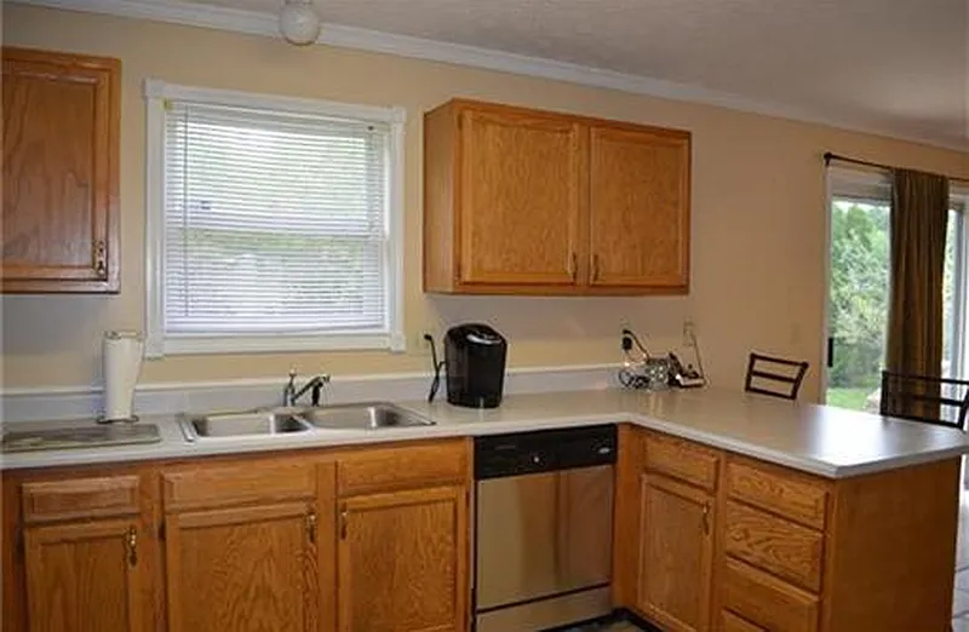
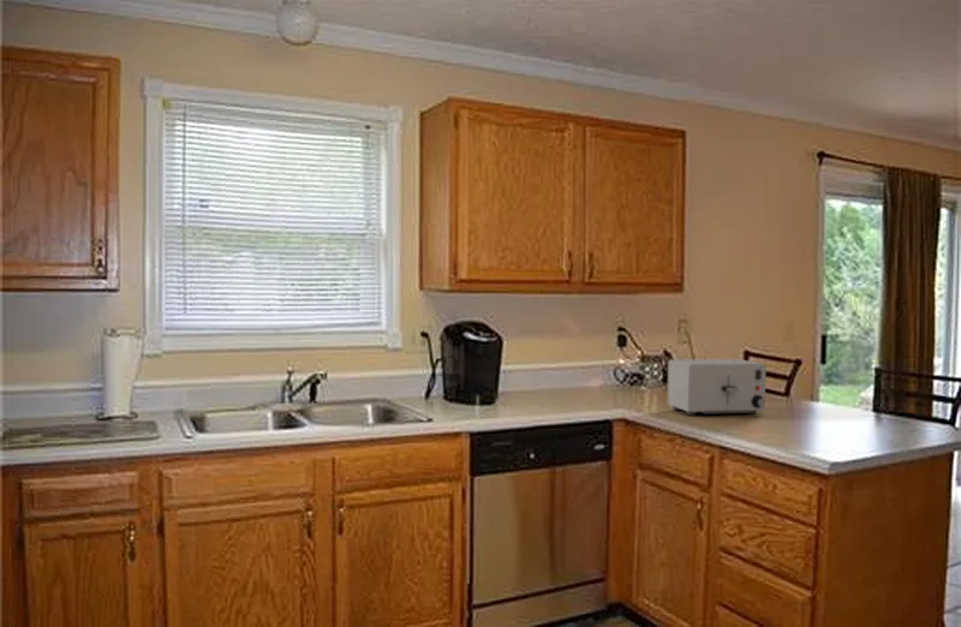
+ toaster (717, 387)
